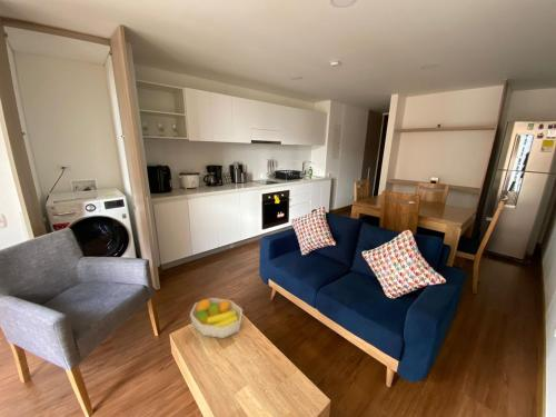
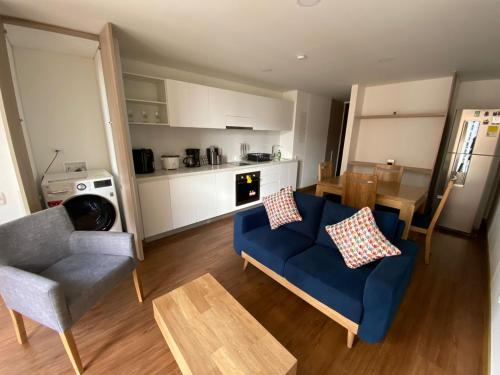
- fruit bowl (217, 315)
